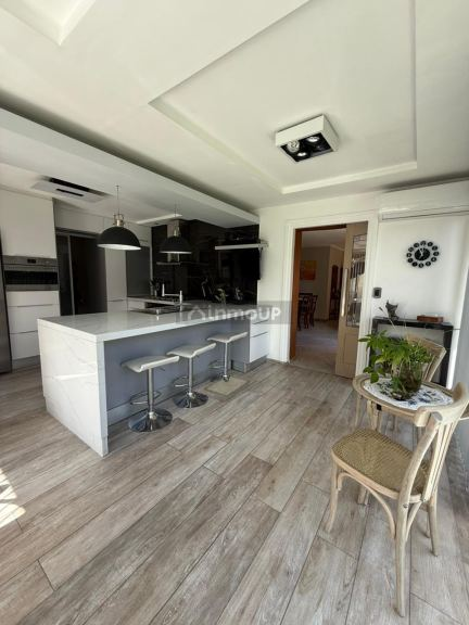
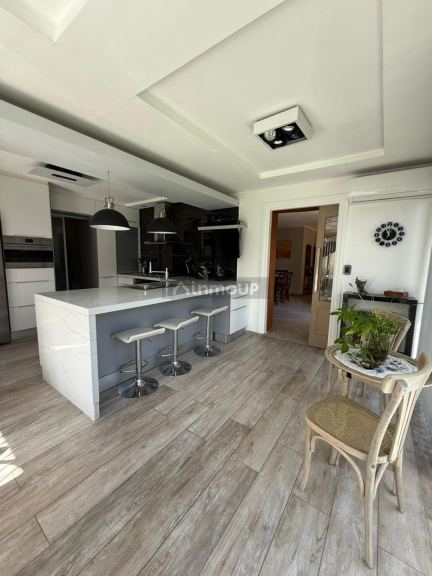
- doormat (227, 384)
